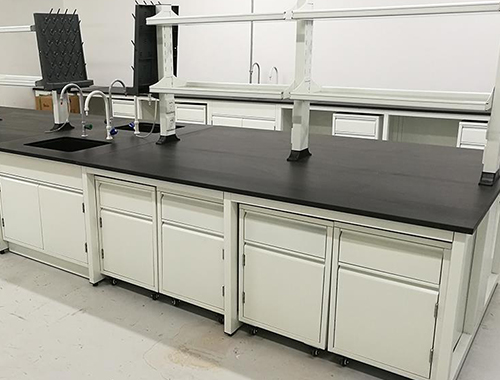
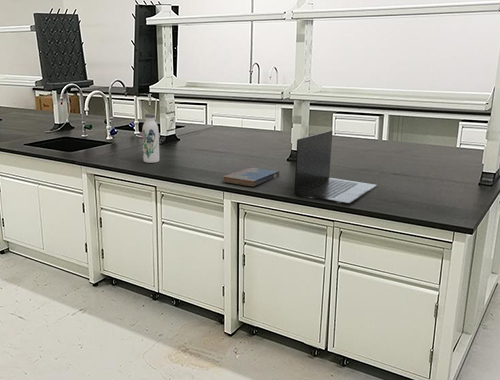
+ laptop (329, 164)
+ water bottle (150, 137)
+ hardcover book (251, 176)
